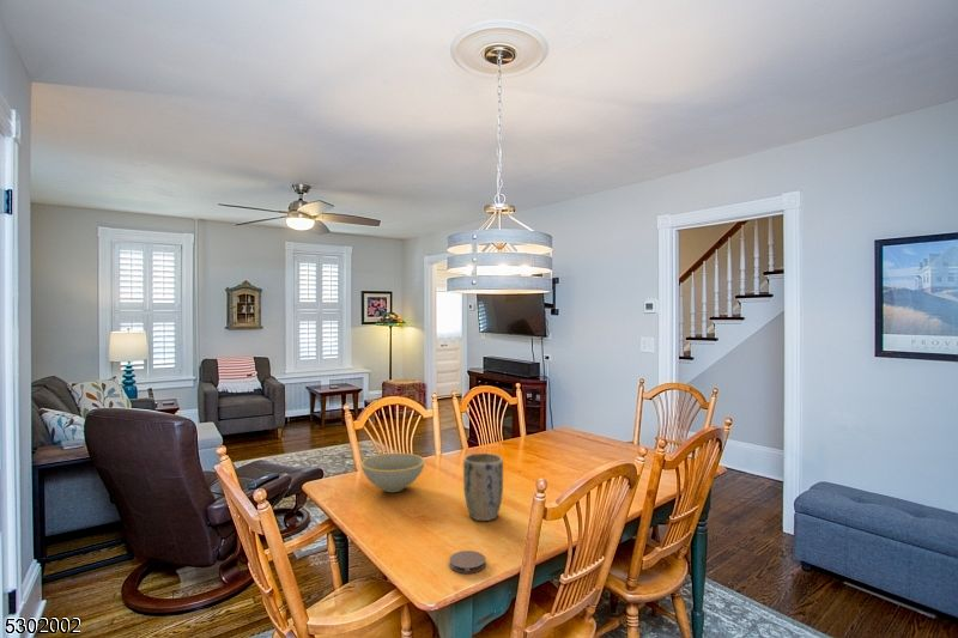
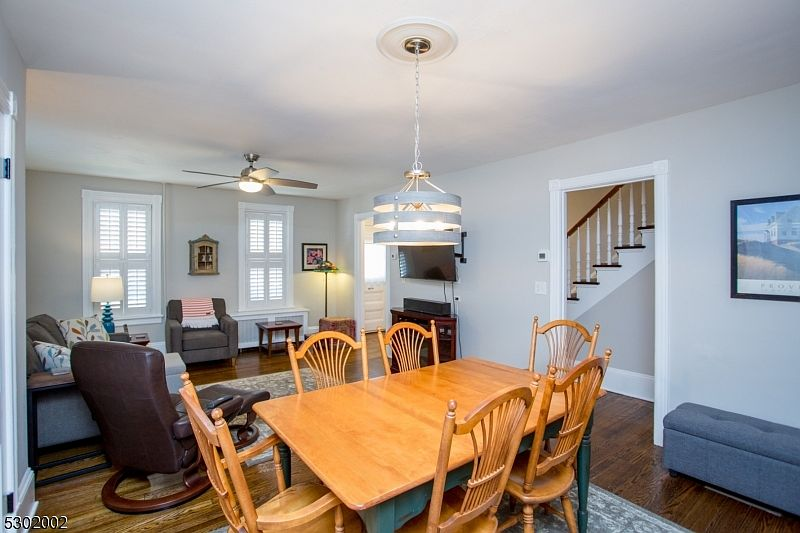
- bowl (393, 474)
- plant pot (483, 486)
- coaster (467, 561)
